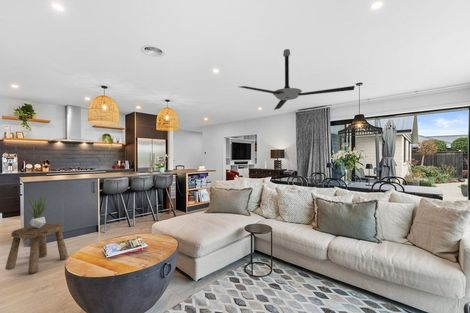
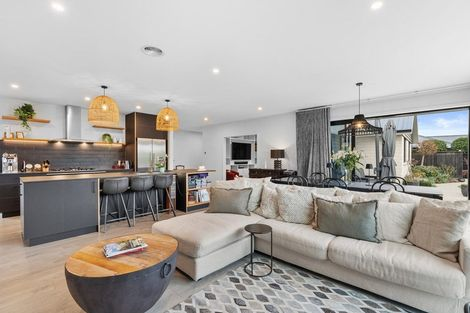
- potted plant (38, 211)
- ceiling fan (288, 75)
- stool (38, 245)
